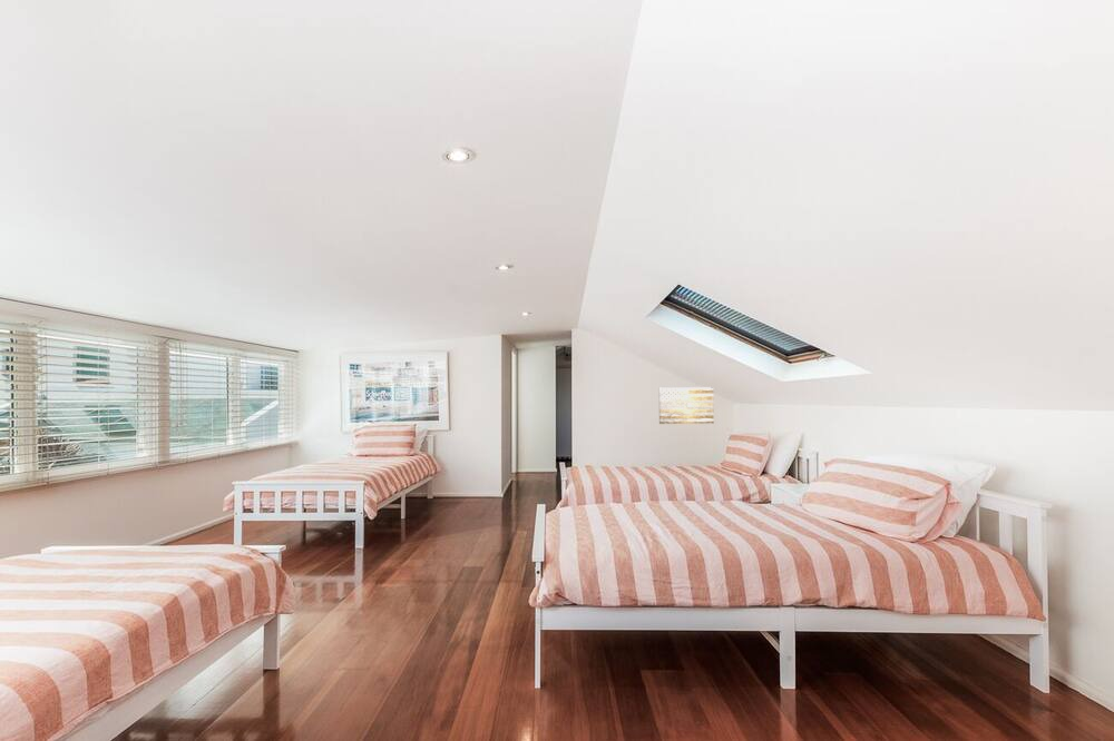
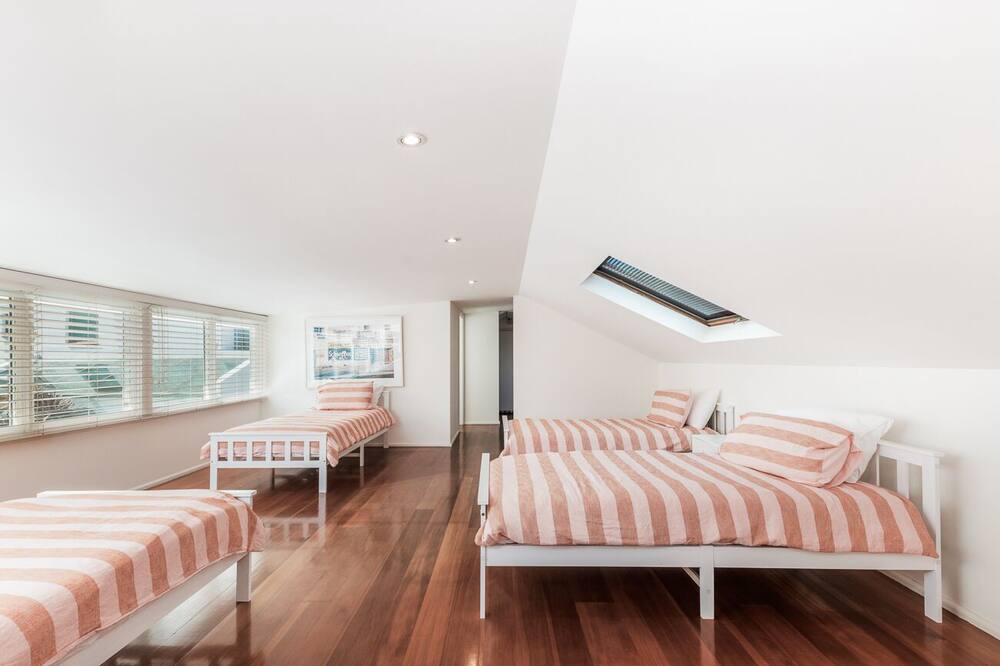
- wall art (686, 405)
